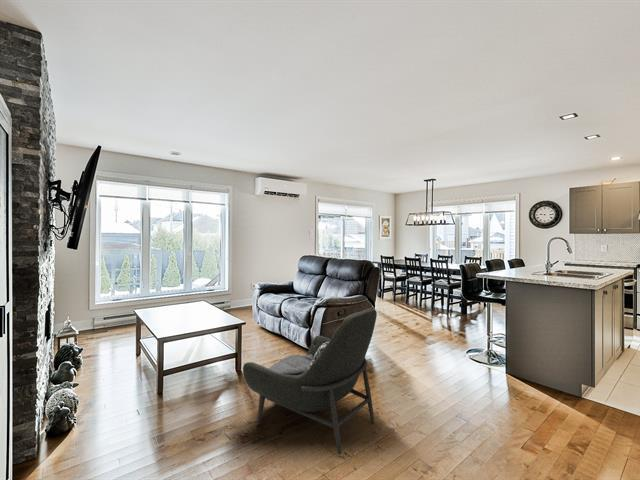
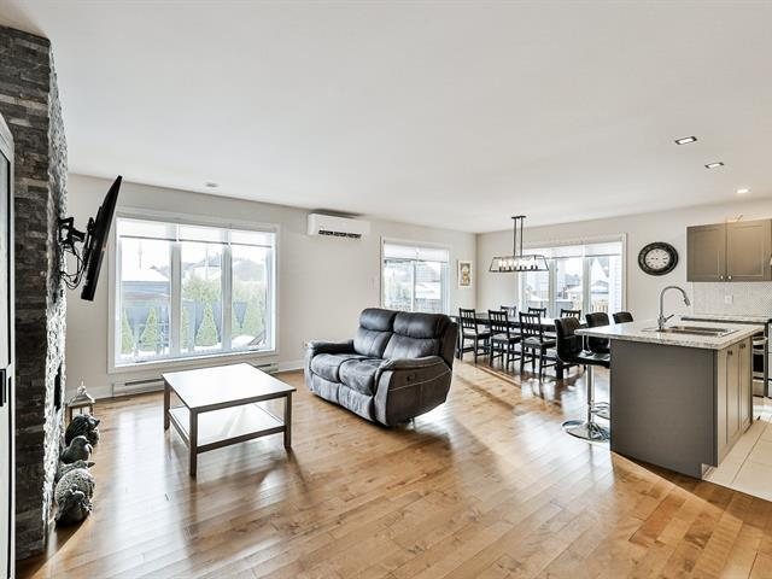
- armchair (314, 361)
